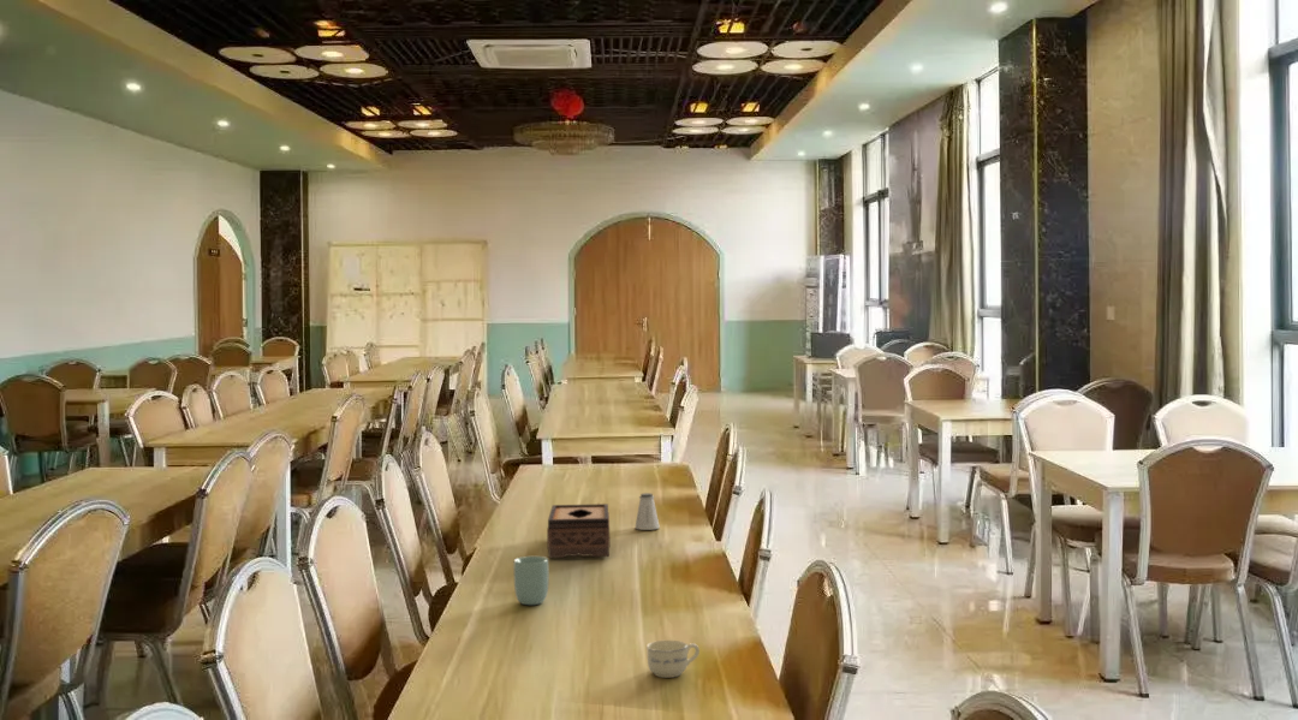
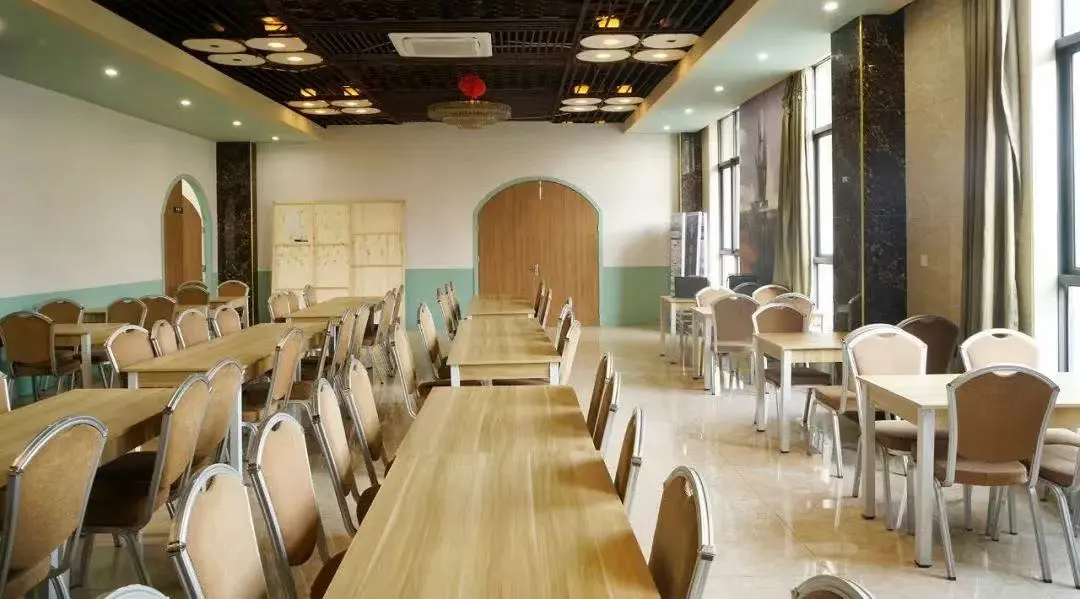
- saltshaker (647, 511)
- cup (531, 581)
- cup (673, 659)
- tissue box (579, 529)
